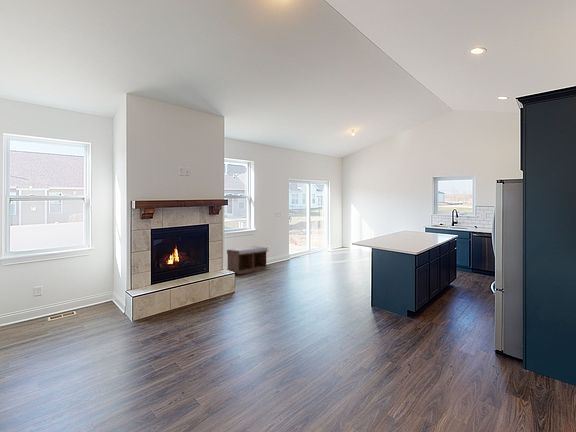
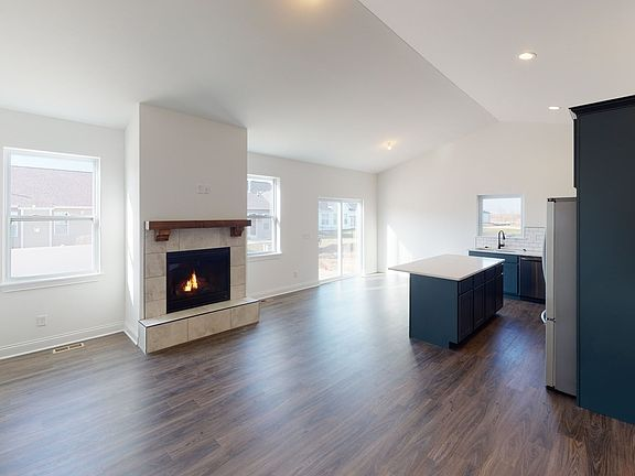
- bench (247, 259)
